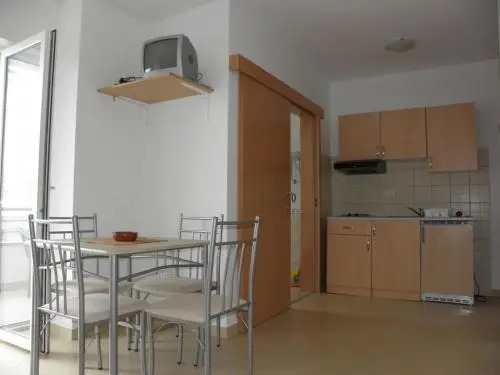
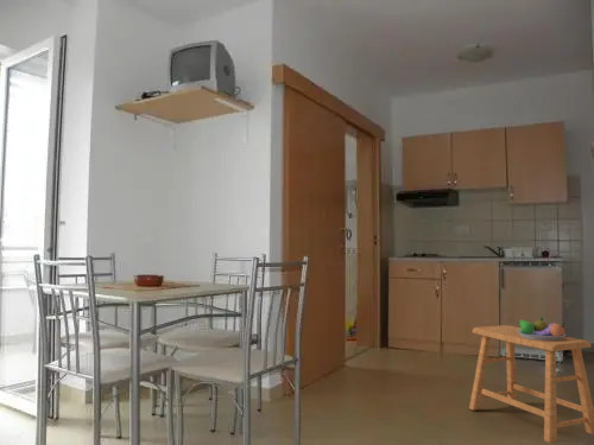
+ stool (524, 387)
+ fruit bowl (539, 328)
